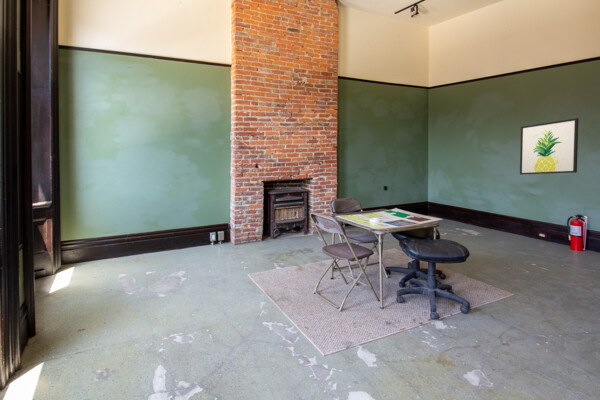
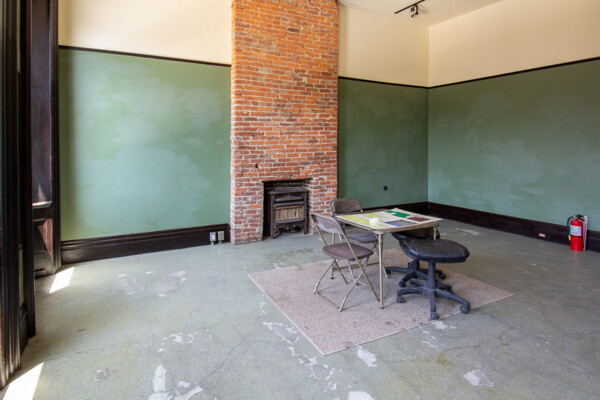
- wall art (547, 148)
